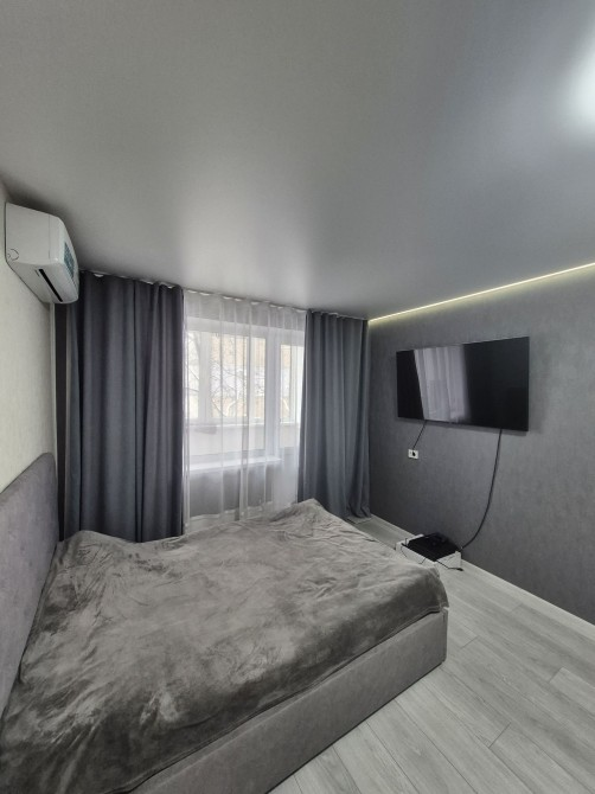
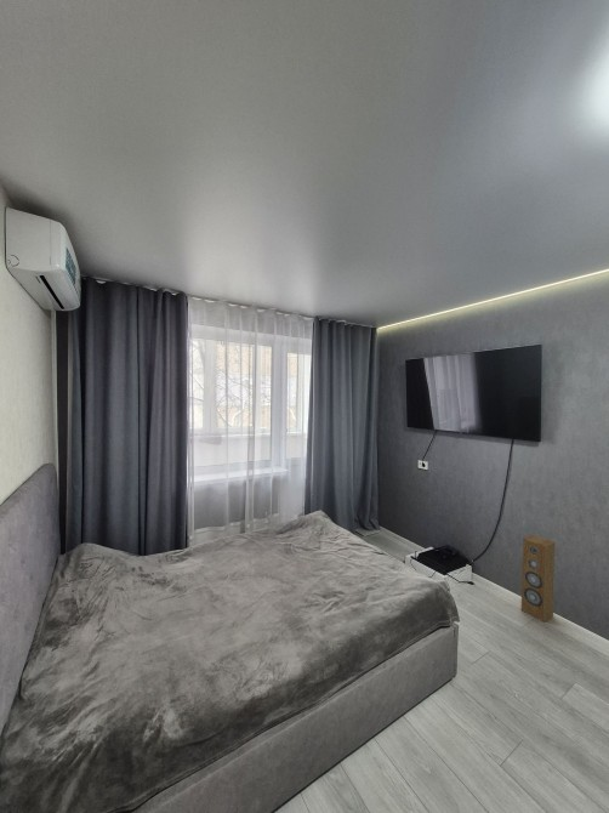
+ speaker (537, 576)
